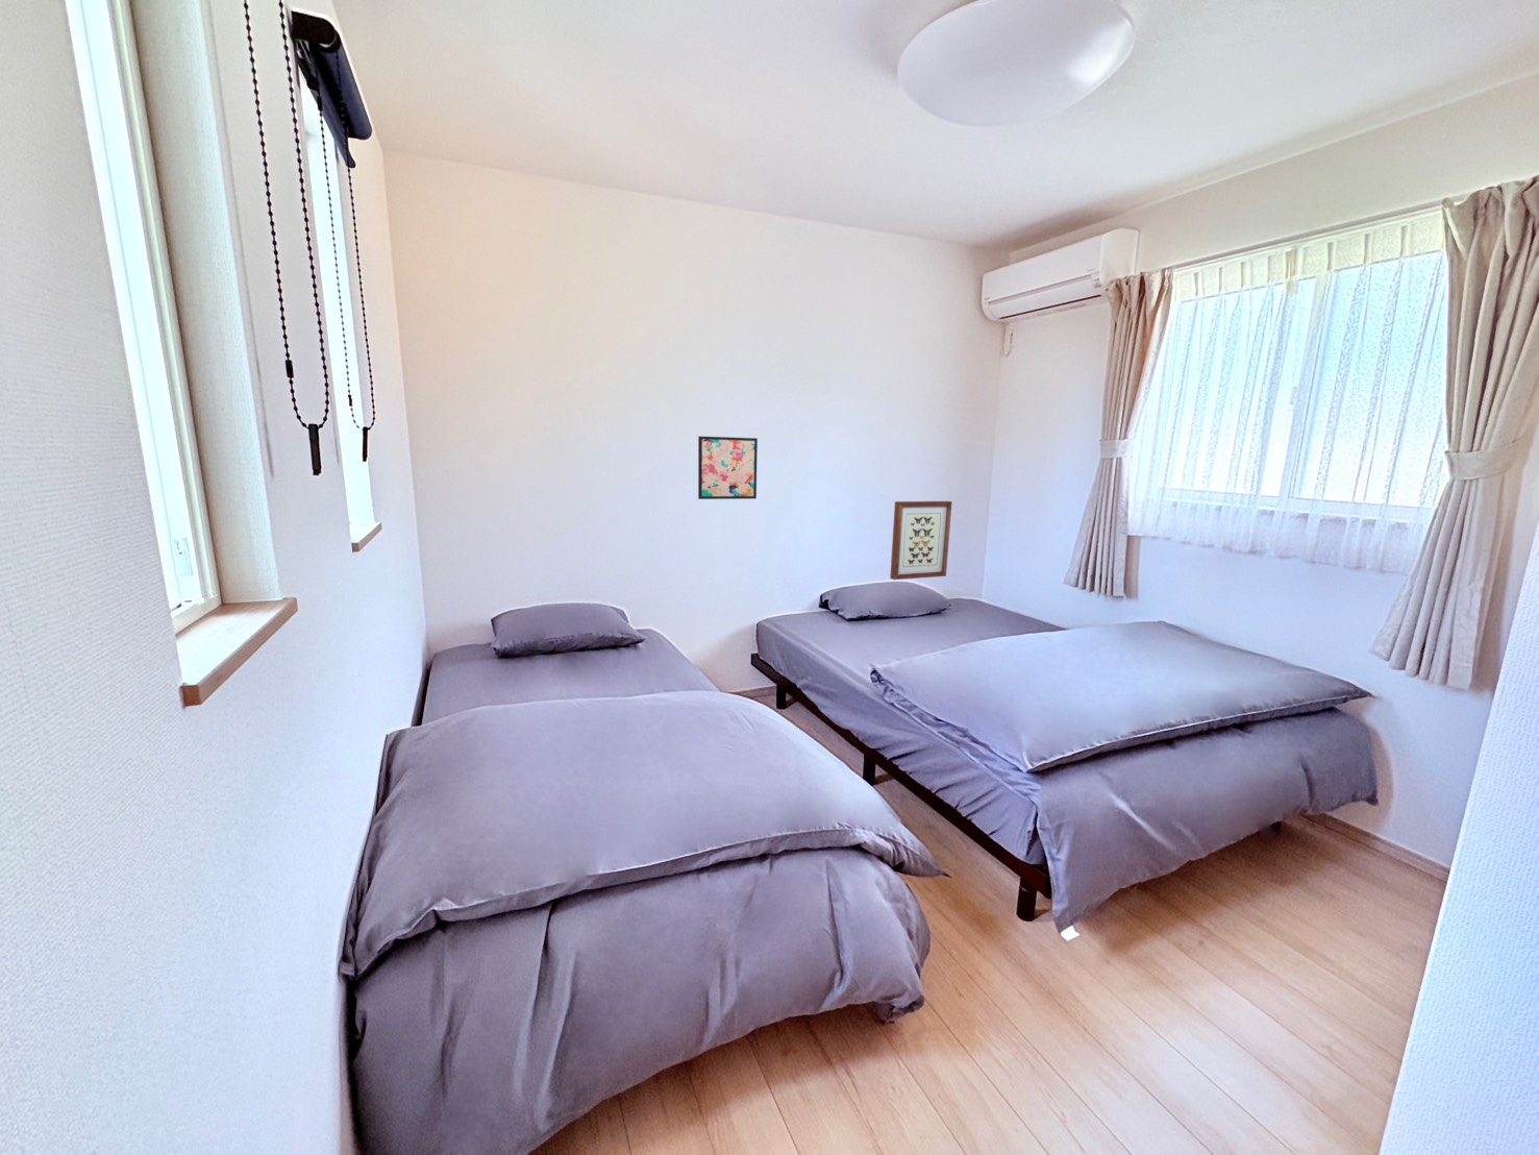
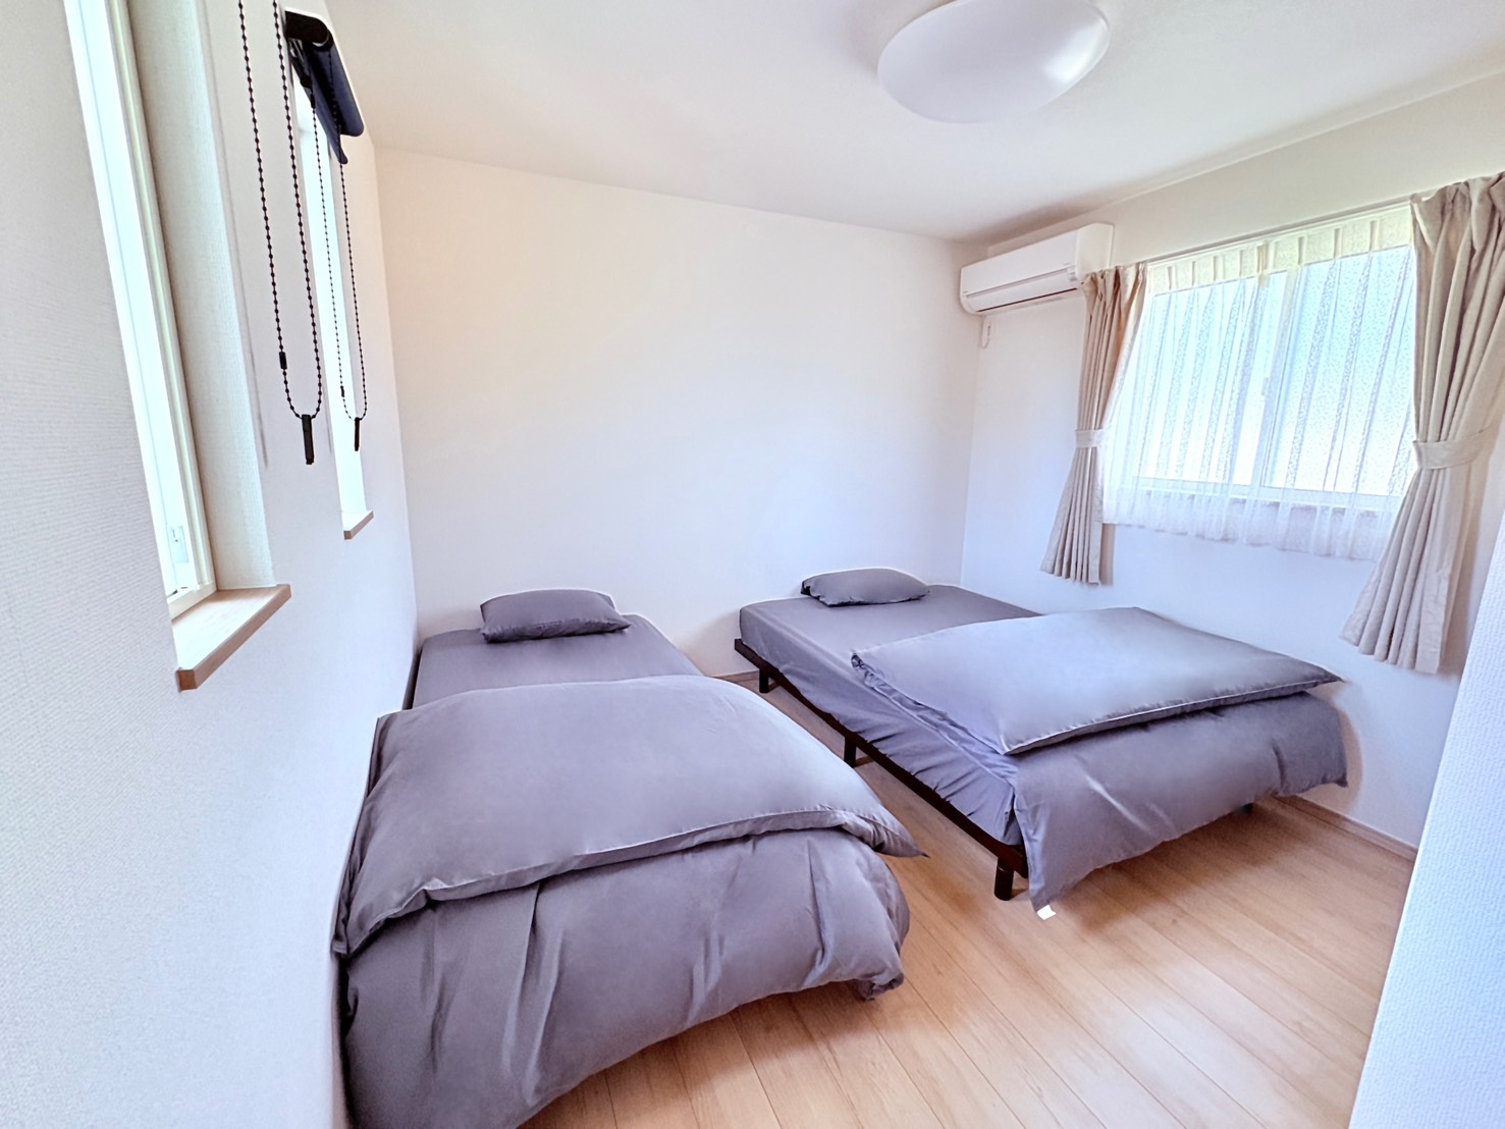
- wall art (922, 539)
- wall art (728, 468)
